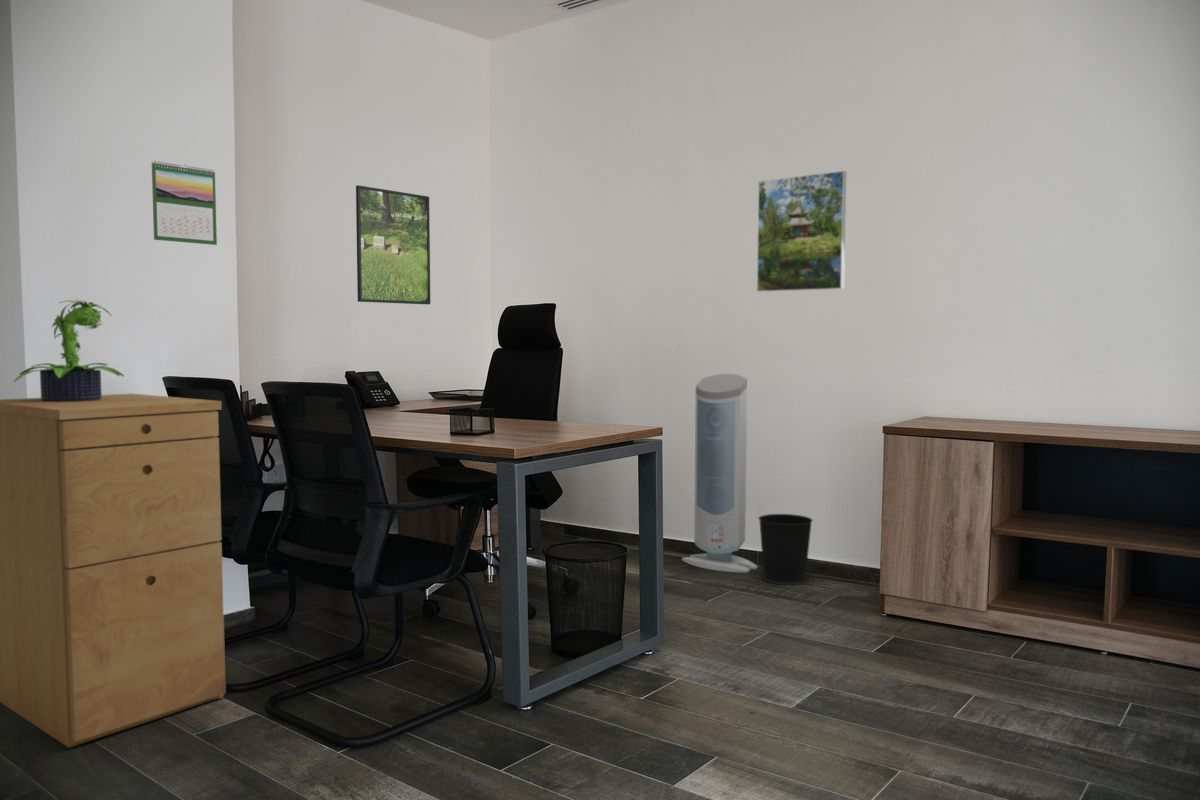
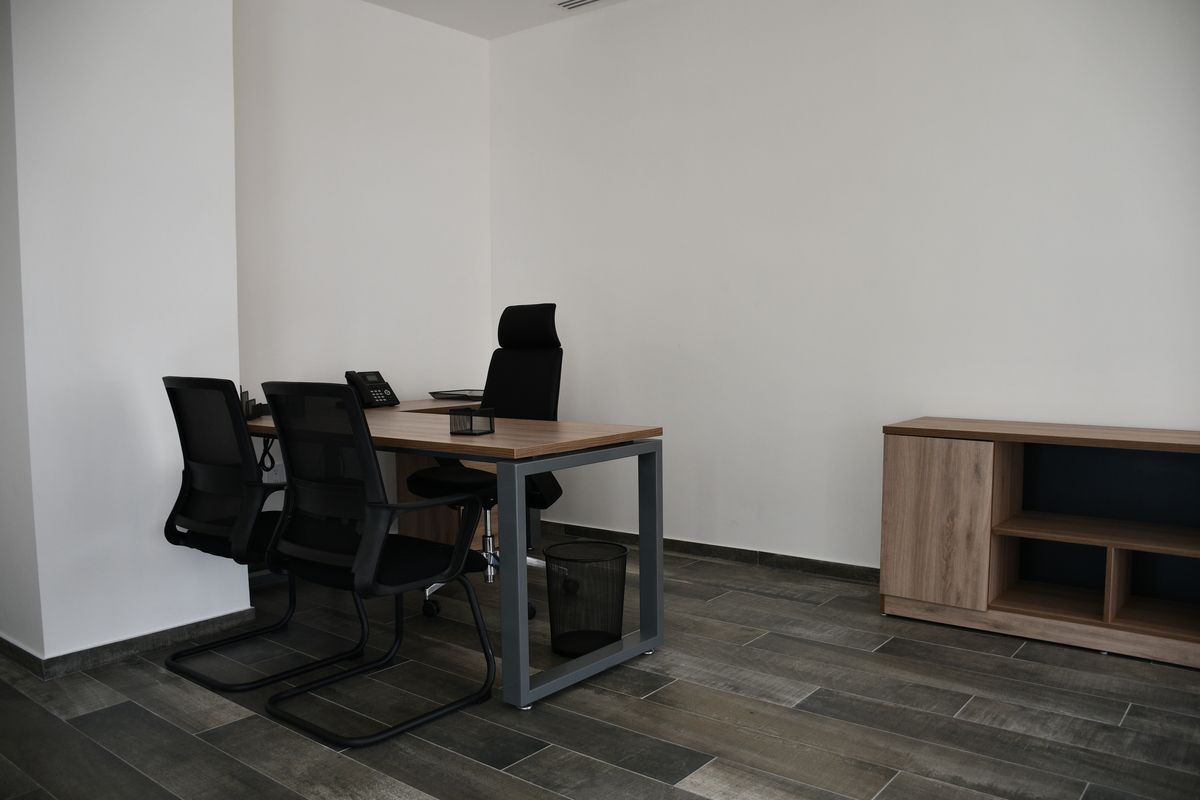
- wastebasket (784, 549)
- calendar (185, 203)
- potted plant (70, 349)
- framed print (394, 247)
- filing cabinet (105, 551)
- air purifier (720, 469)
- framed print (800, 233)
